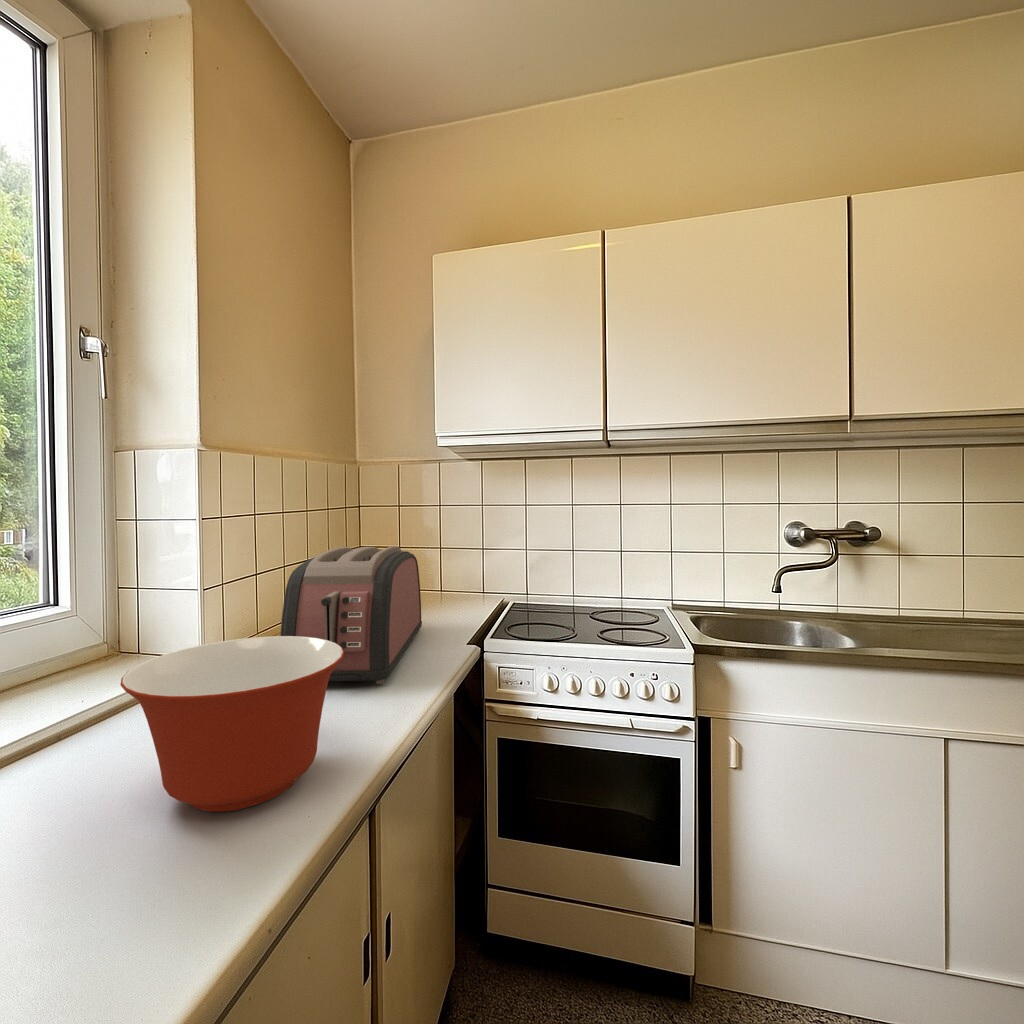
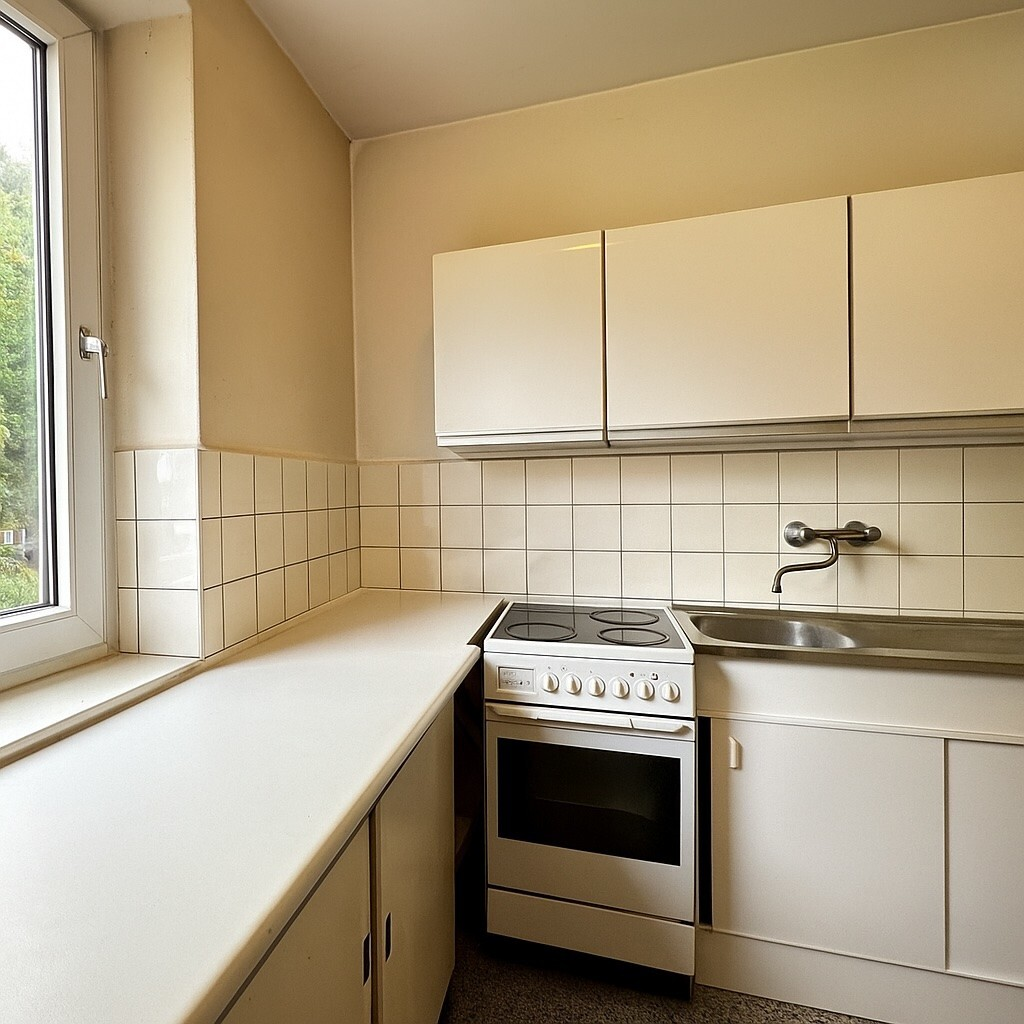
- toaster (359, 602)
- mixing bowl (242, 722)
